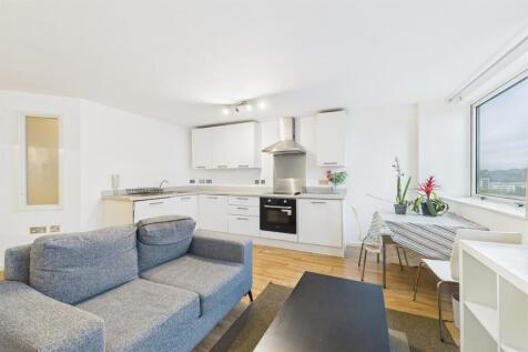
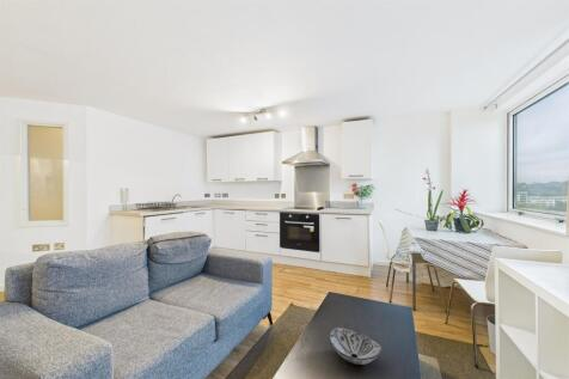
+ decorative bowl (354, 348)
